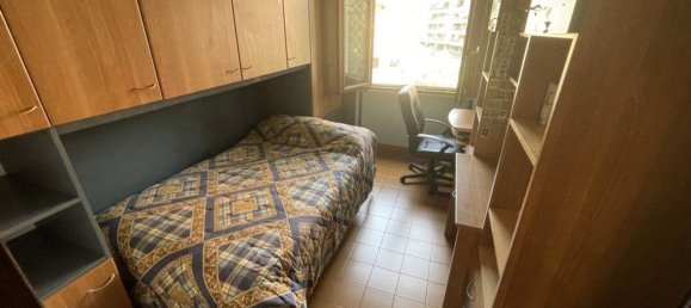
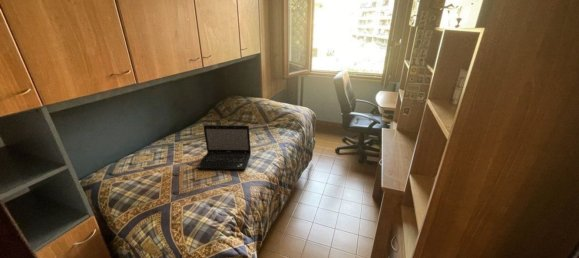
+ laptop (223, 147)
